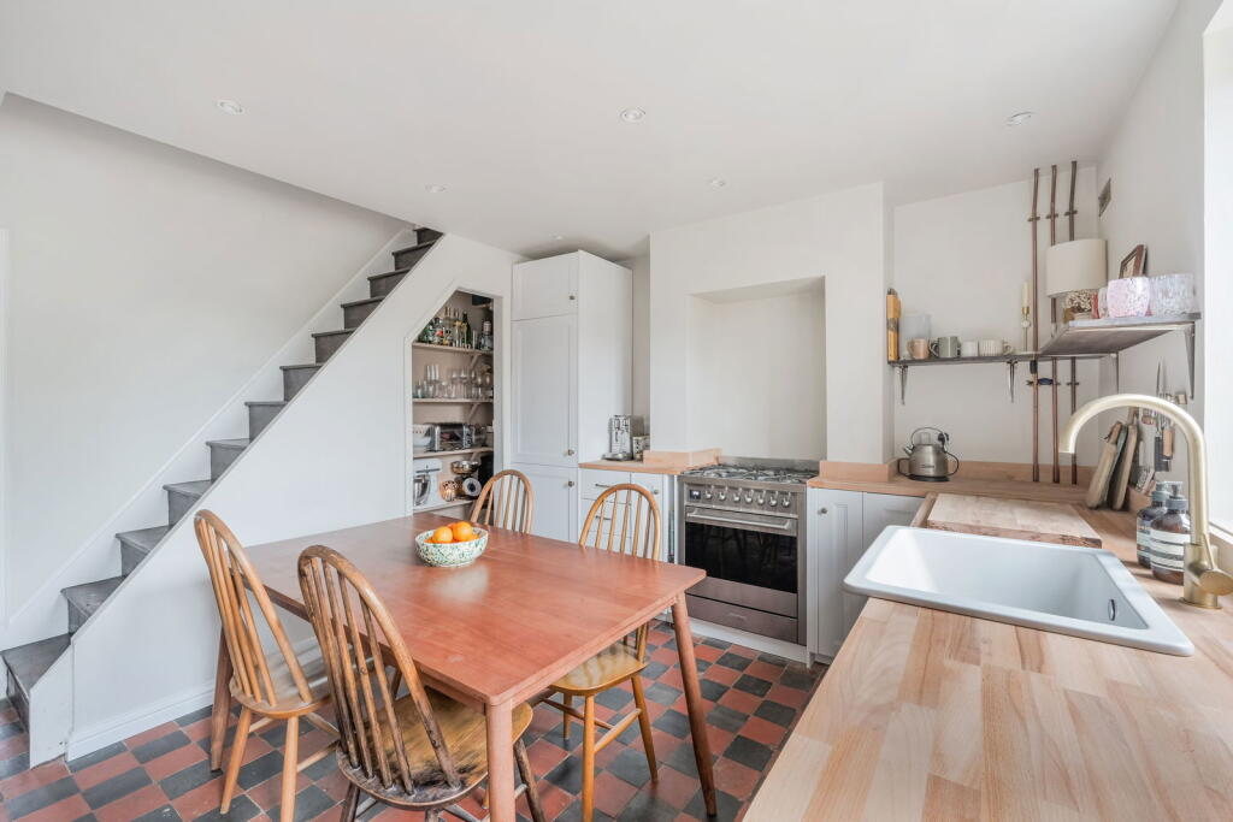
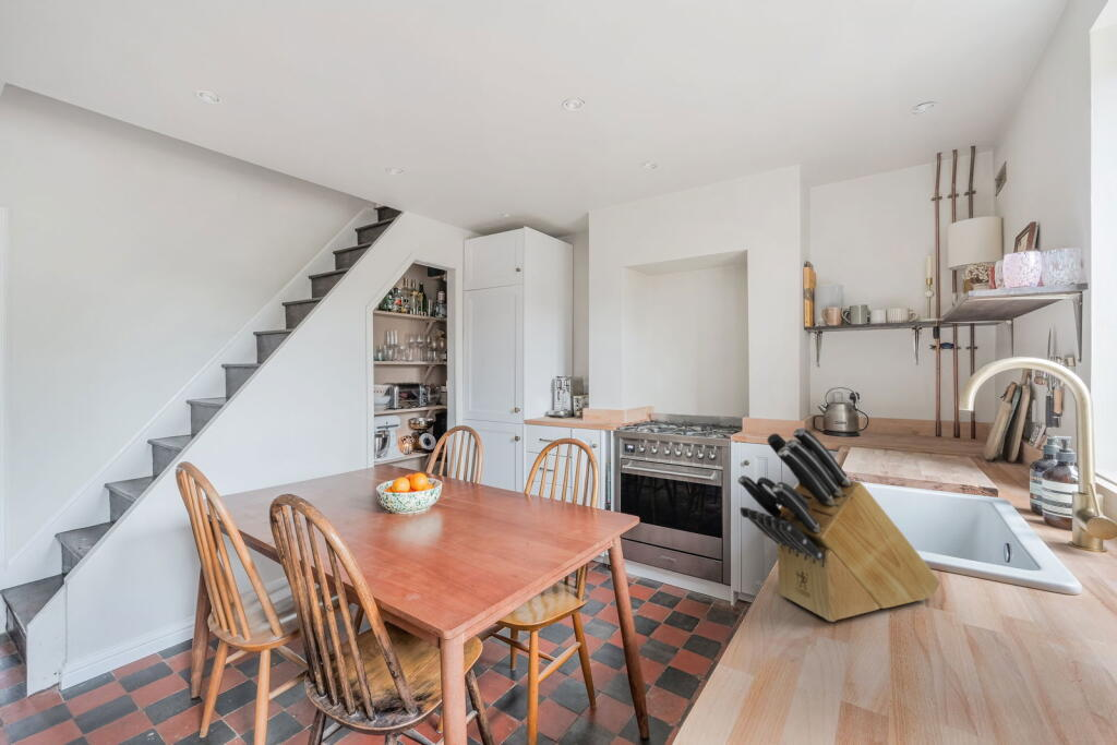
+ knife block (838, 512)
